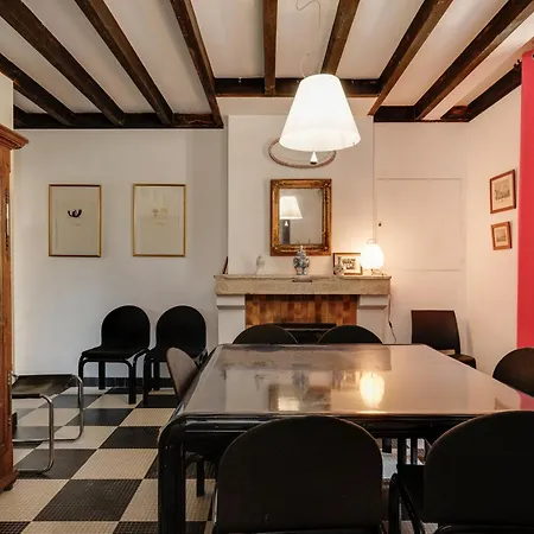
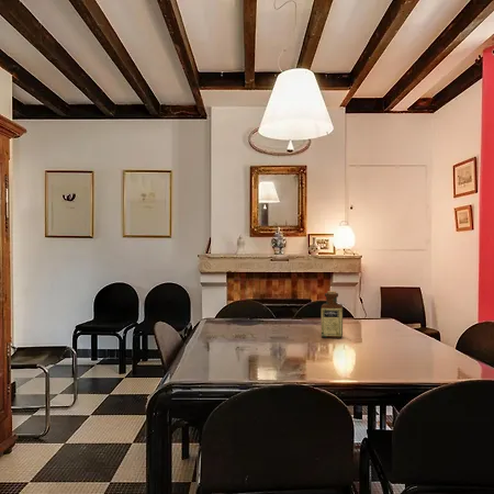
+ bottle (332, 314)
